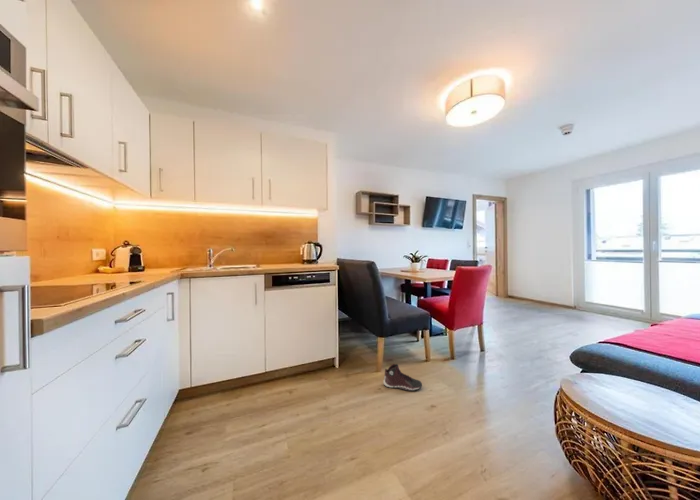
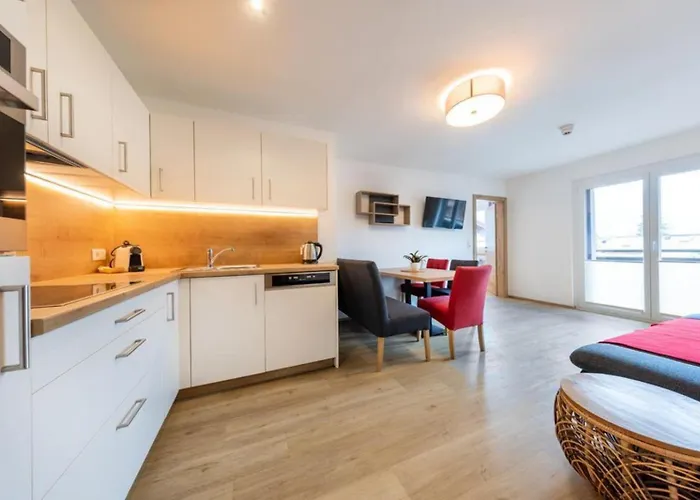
- sneaker (402, 375)
